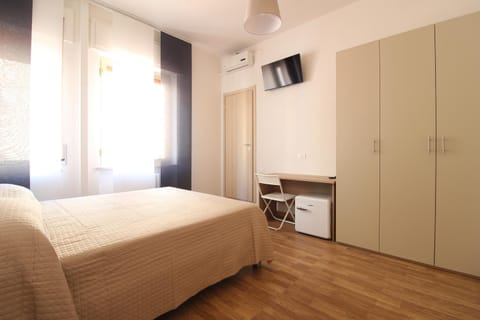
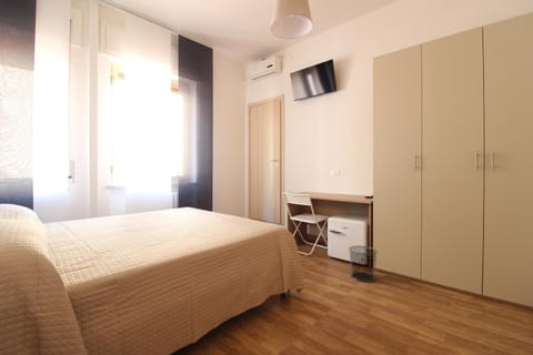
+ waste bin (362, 263)
